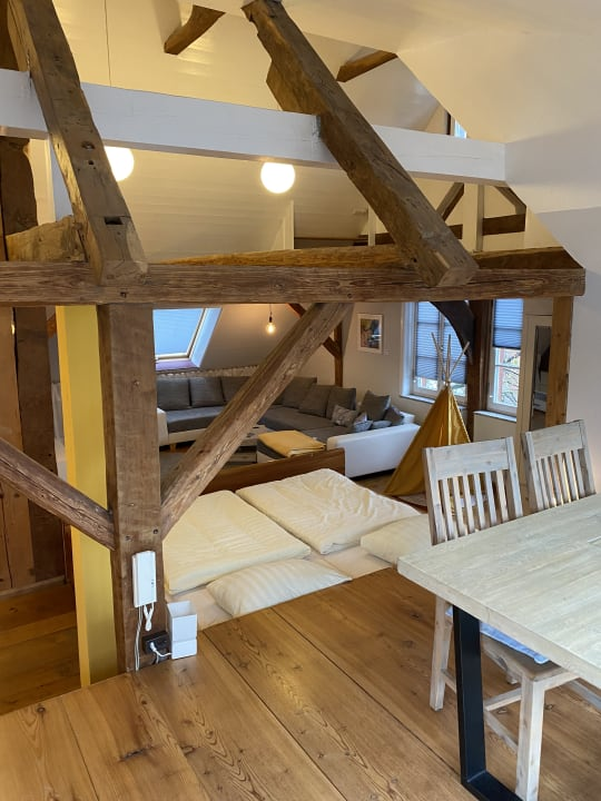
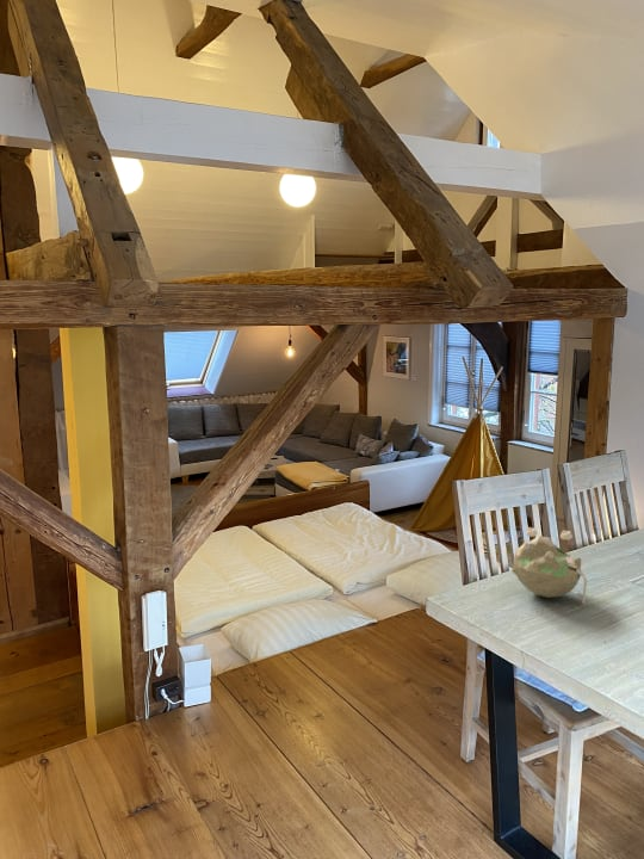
+ bowl (546, 563)
